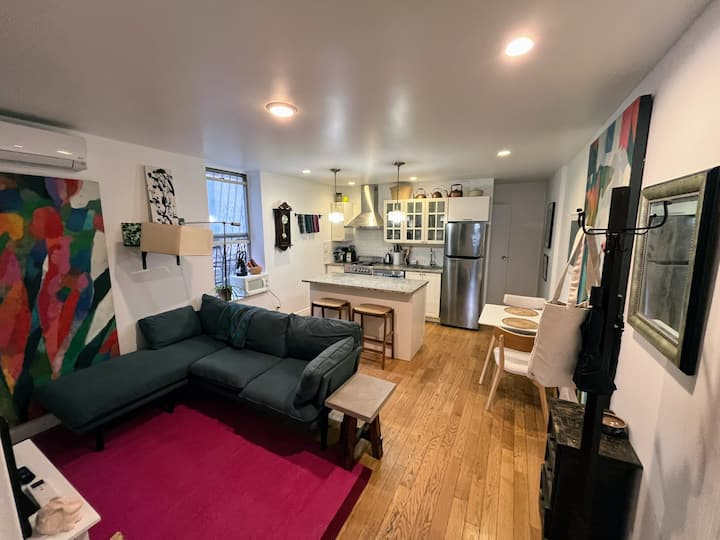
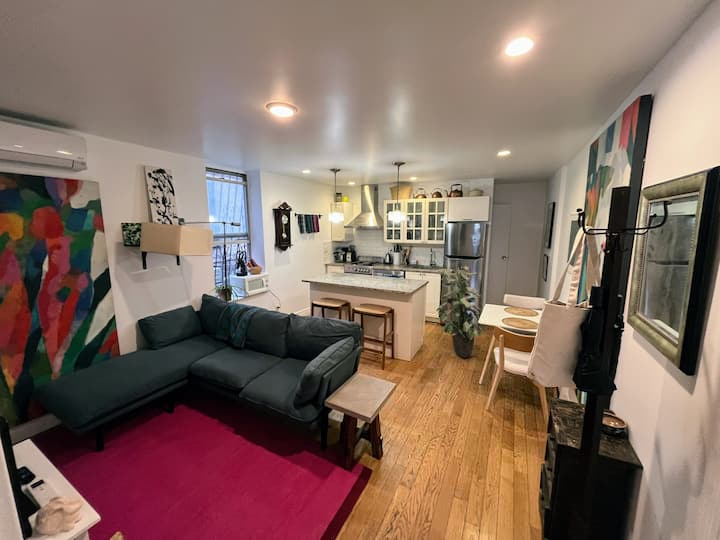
+ indoor plant (460, 311)
